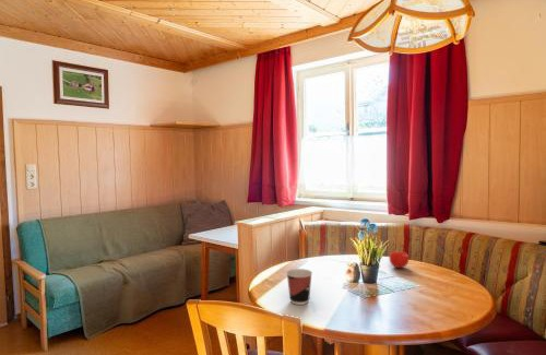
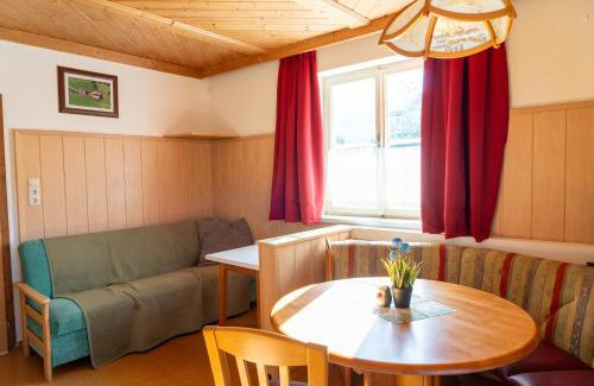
- fruit (399, 258)
- cup (299, 286)
